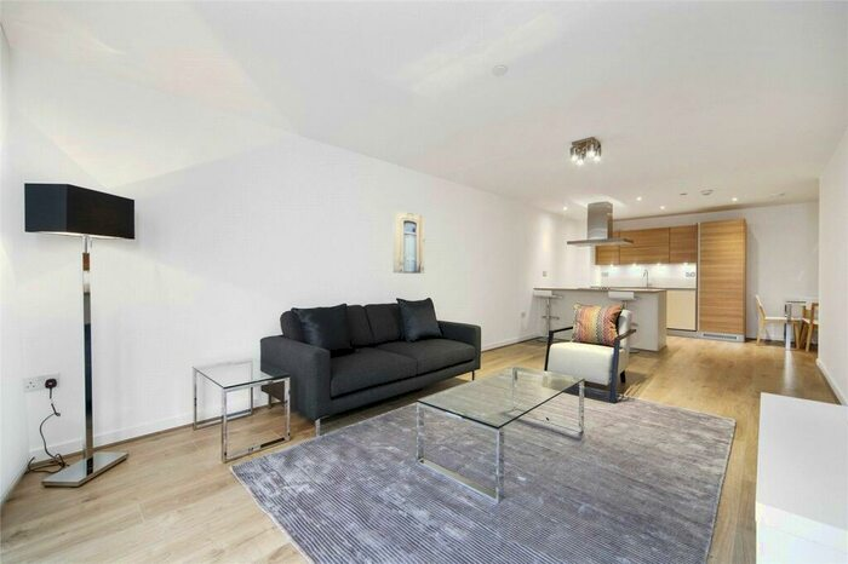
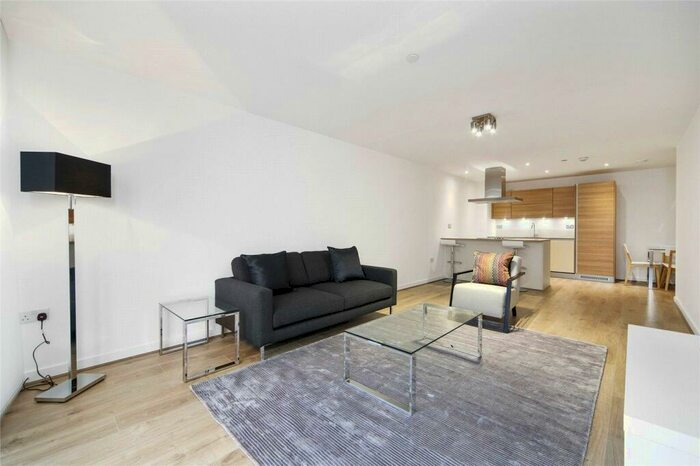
- wall art (408, 243)
